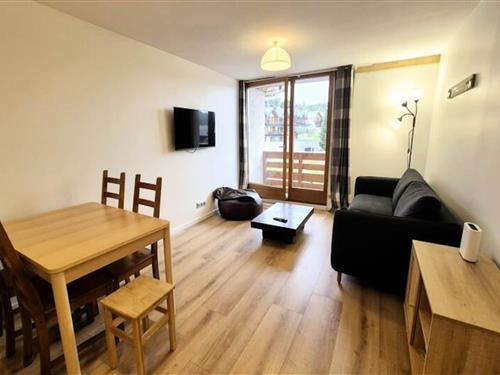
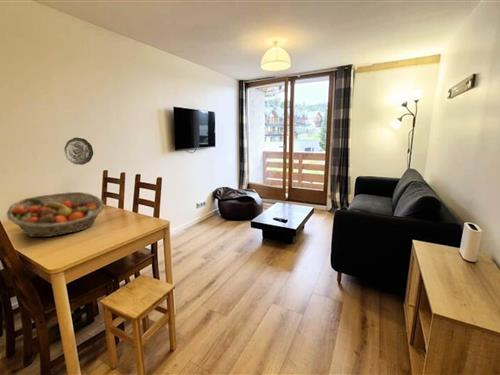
+ fruit basket (60, 213)
+ decorative plate (78, 151)
